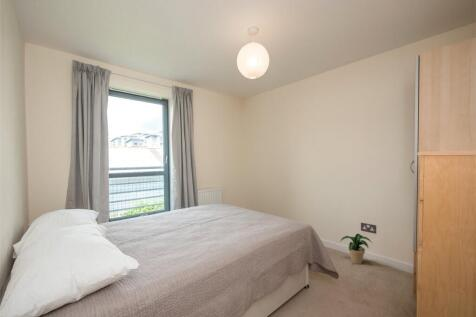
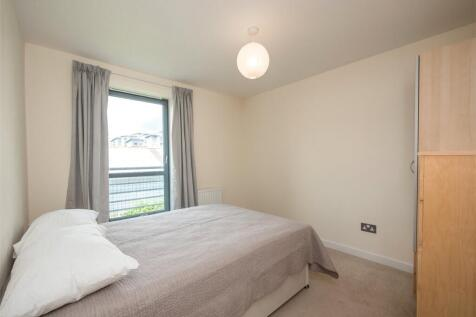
- potted plant (356, 248)
